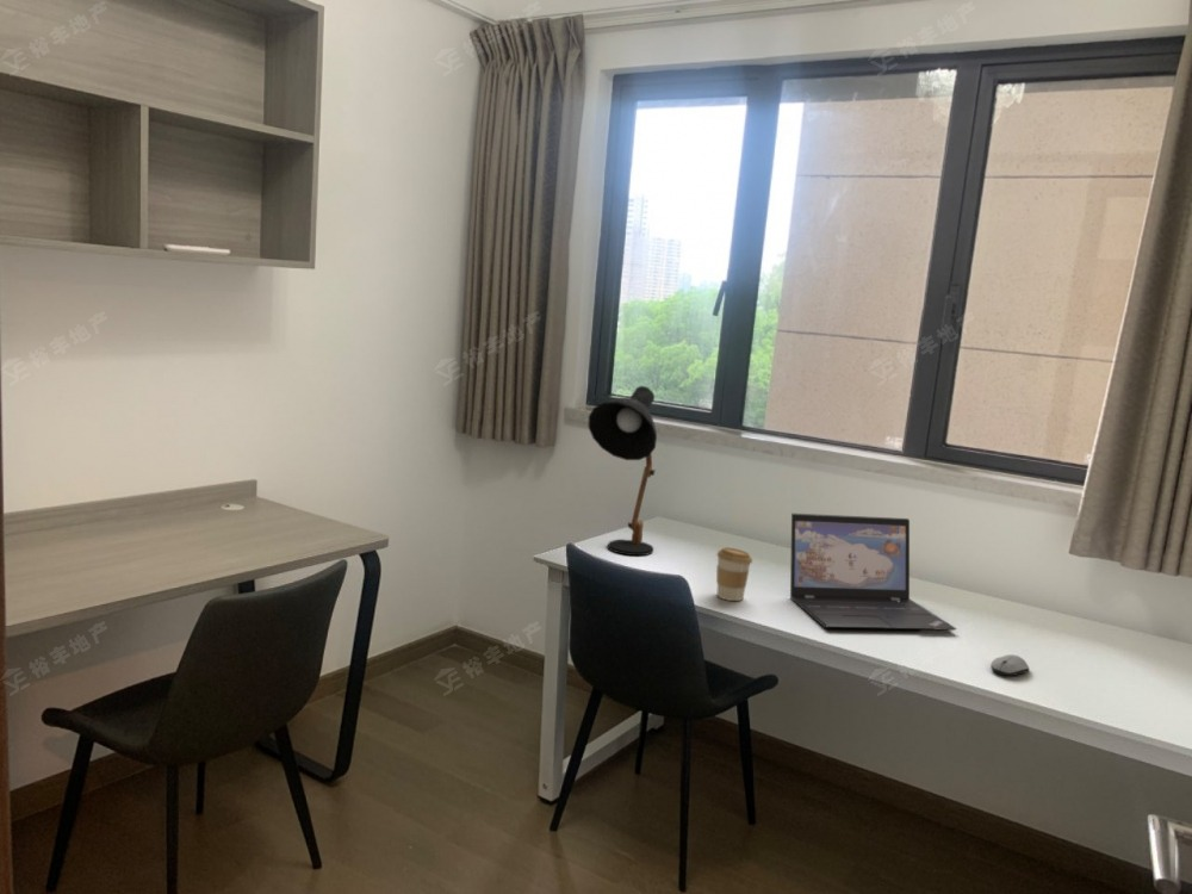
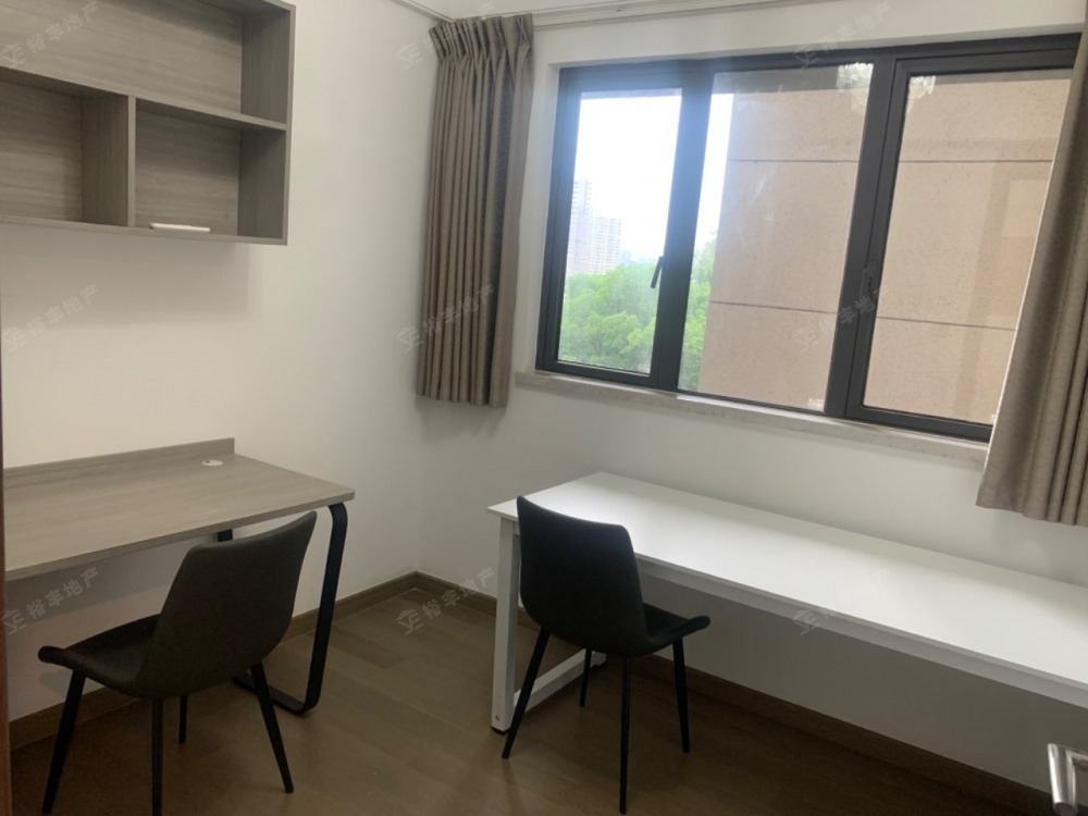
- desk lamp (629, 459)
- laptop (870, 570)
- computer mouse (1010, 663)
- coffee cup (732, 572)
